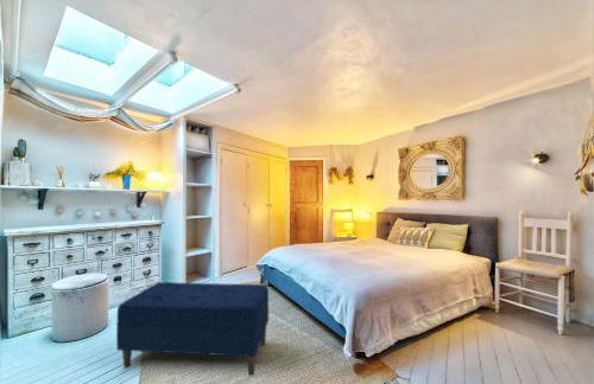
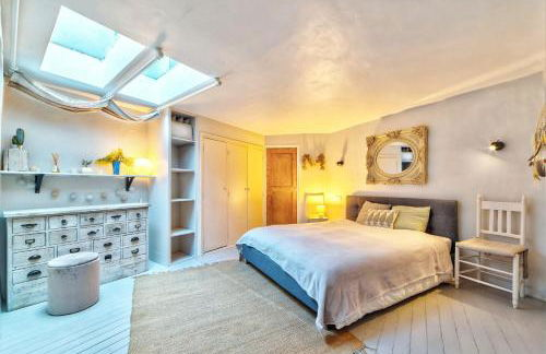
- bench (200, 324)
